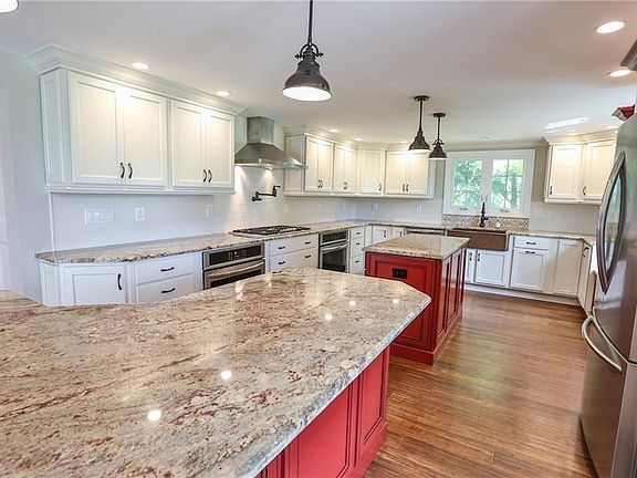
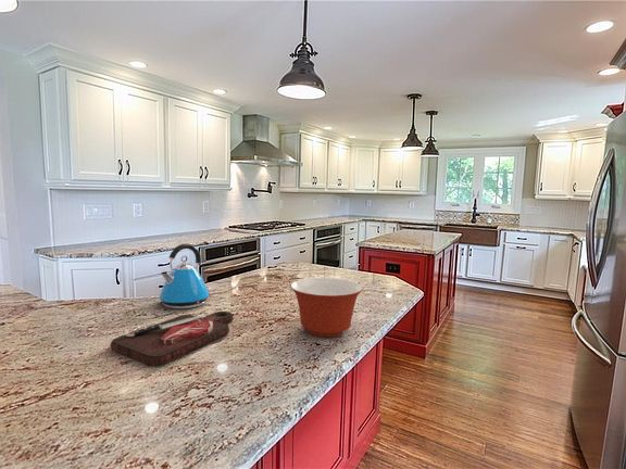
+ cutting board (186, 327)
+ mixing bowl (326, 307)
+ kettle (186, 272)
